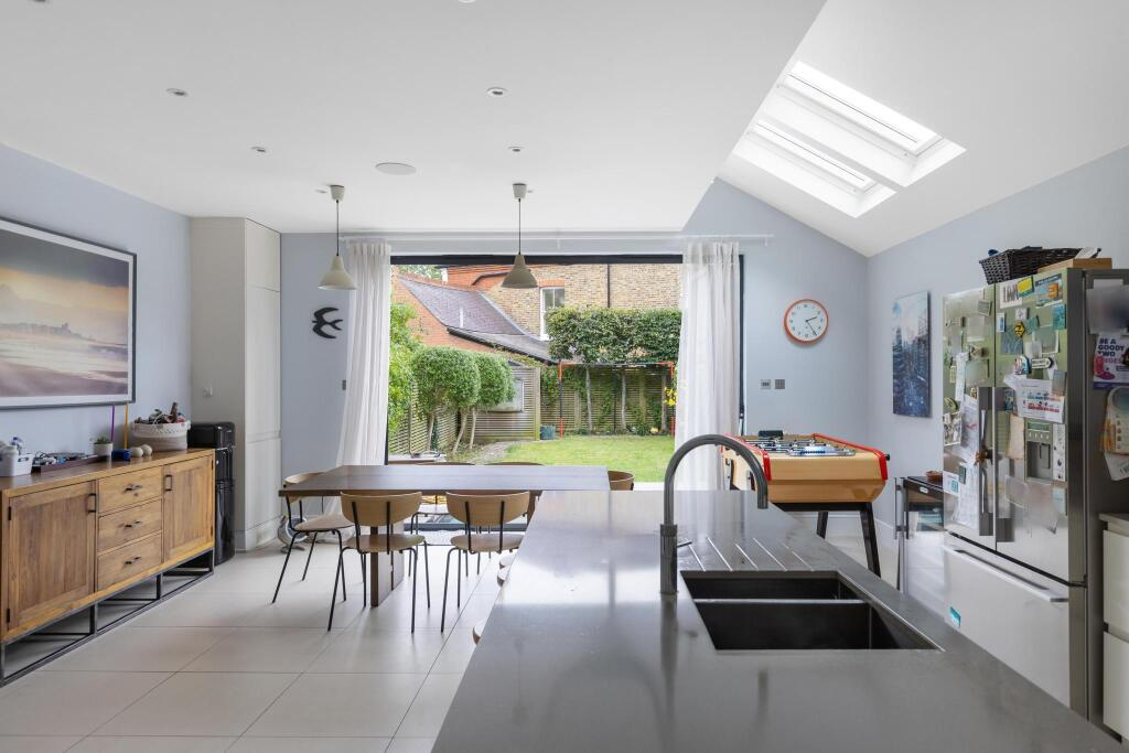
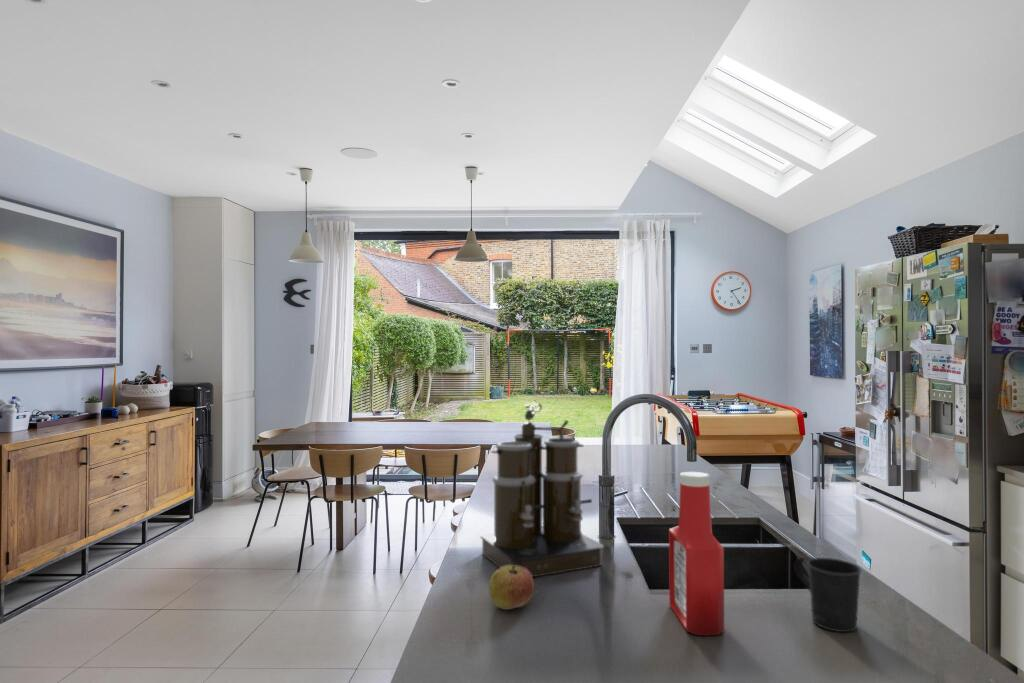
+ coffee maker (540, 480)
+ soap bottle (695, 545)
+ apple (511, 585)
+ mug (825, 590)
